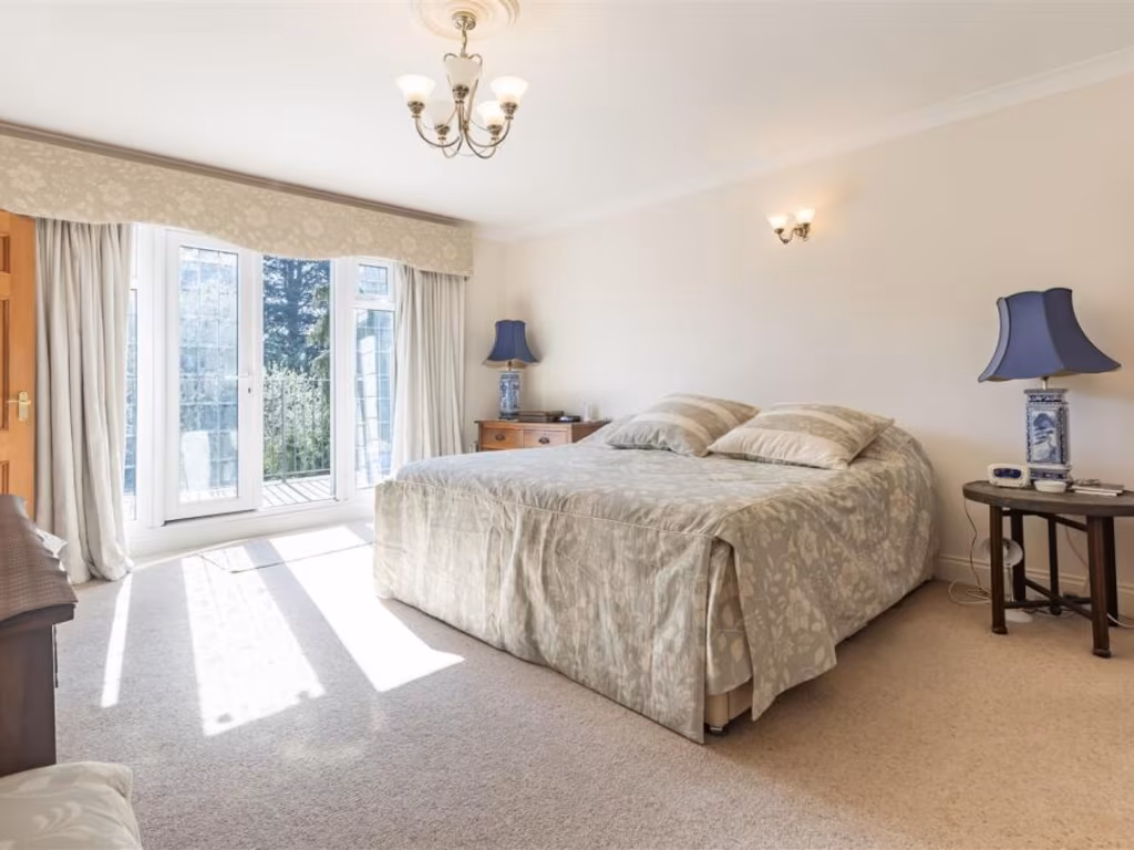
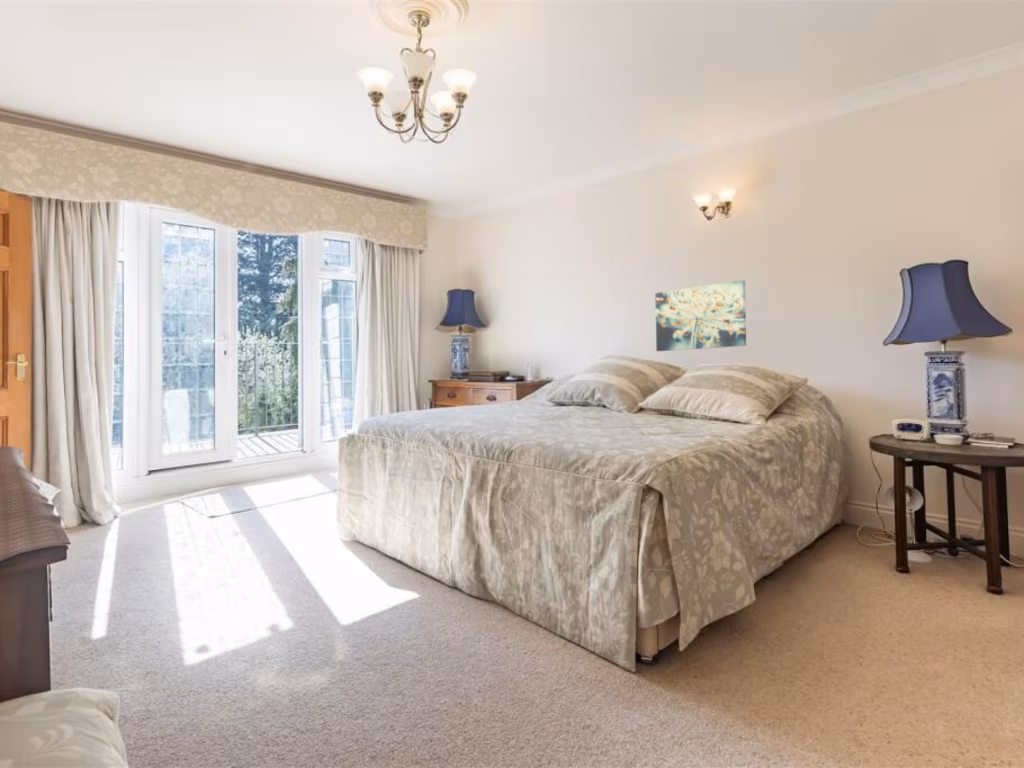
+ wall art (698, 317)
